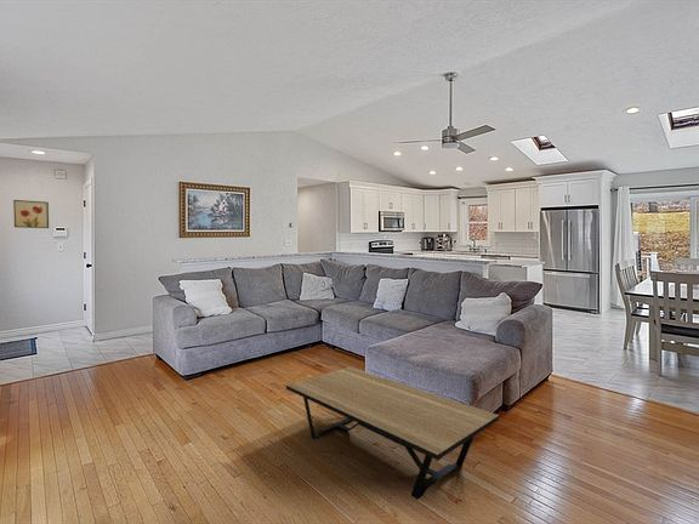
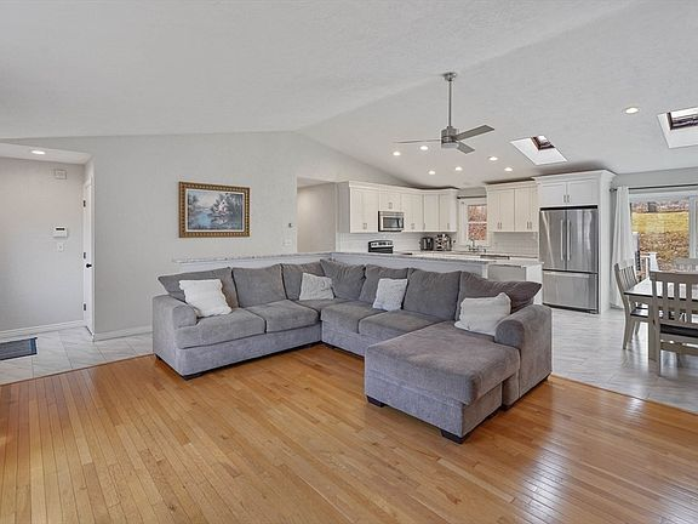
- coffee table (381, 426)
- wall art (32, 213)
